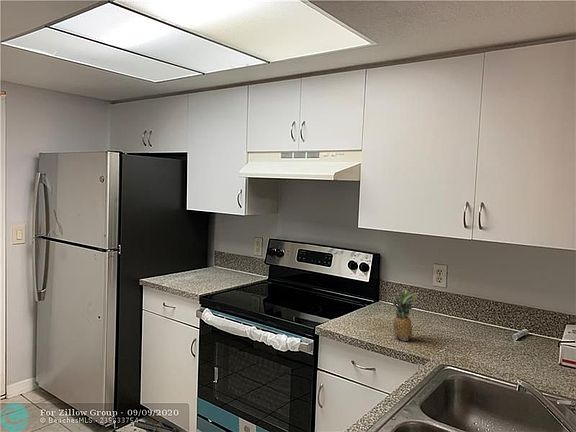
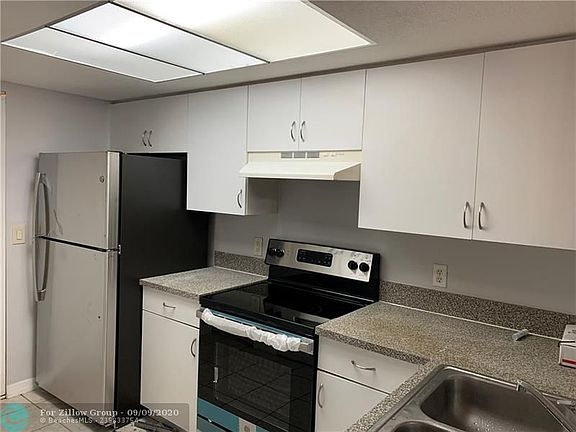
- fruit (405, 314)
